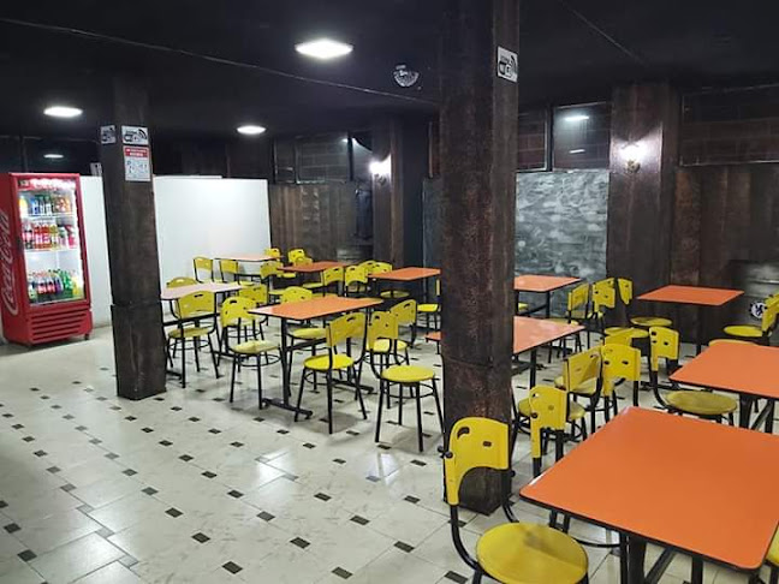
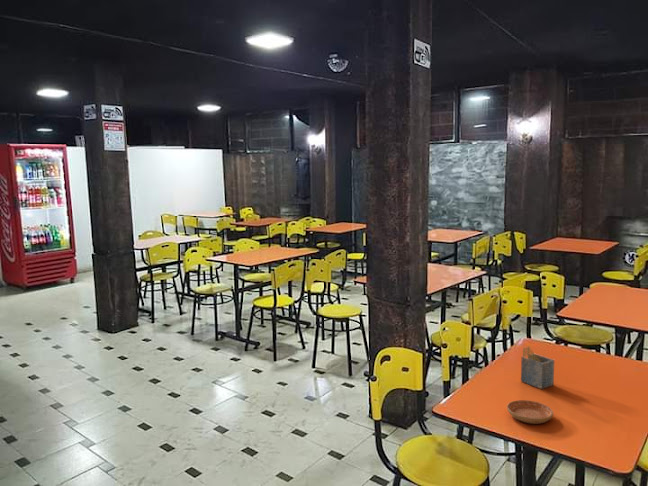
+ saucer (529, 412)
+ napkin holder (537, 366)
